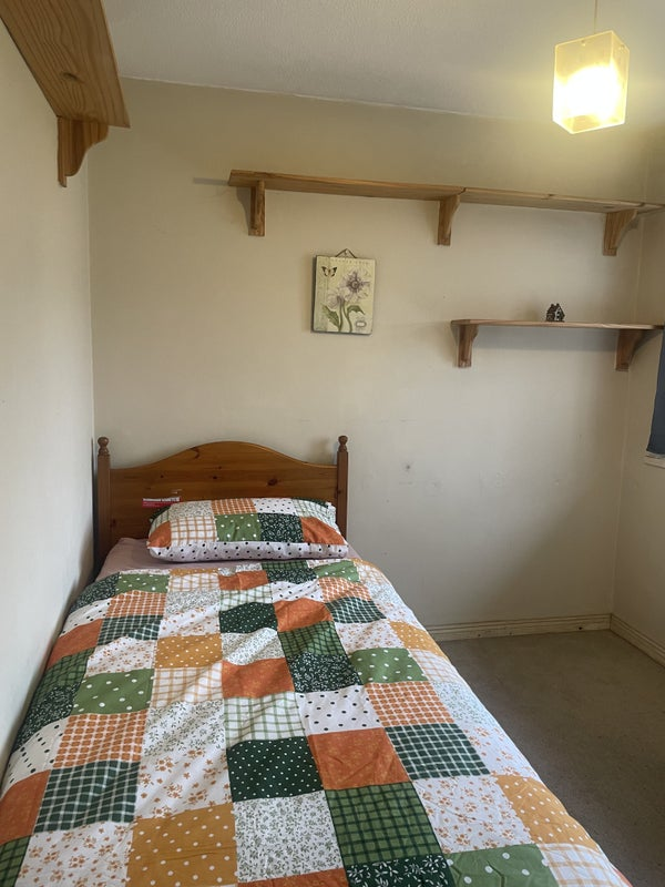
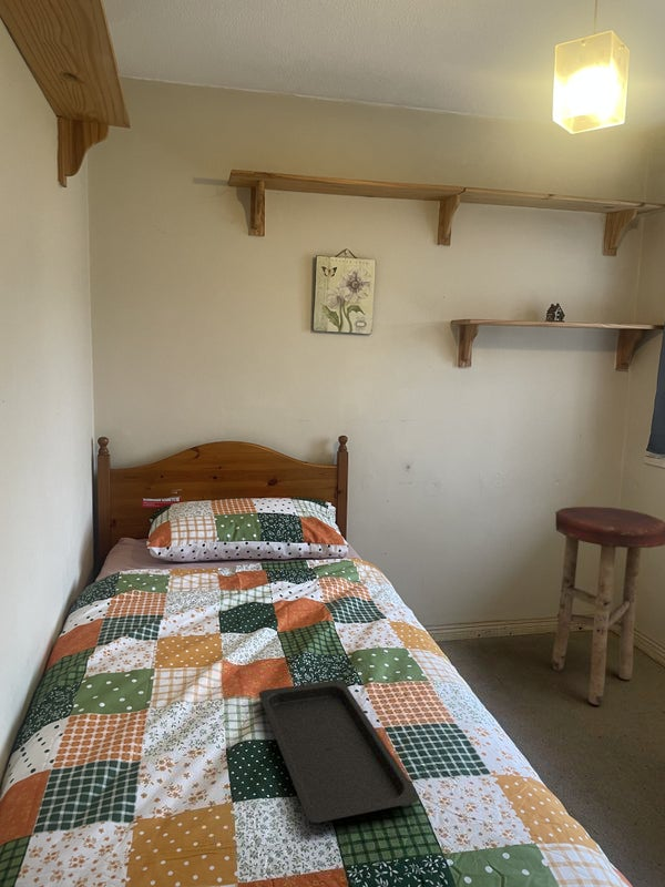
+ stool (603, 601)
+ serving tray (328, 743)
